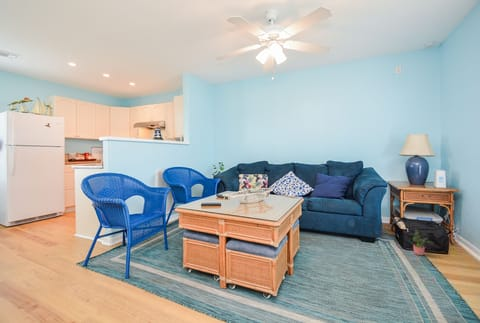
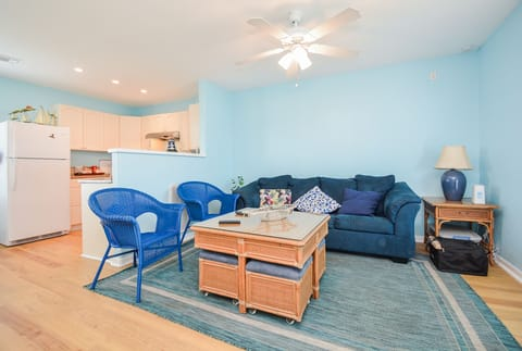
- potted plant (423, 243)
